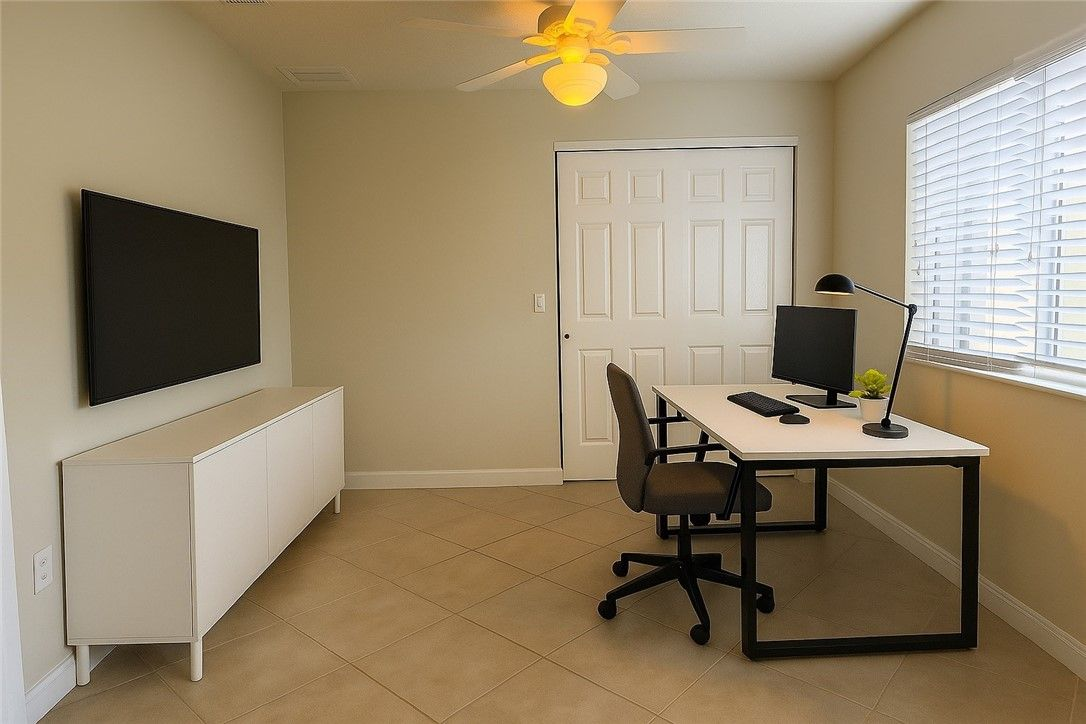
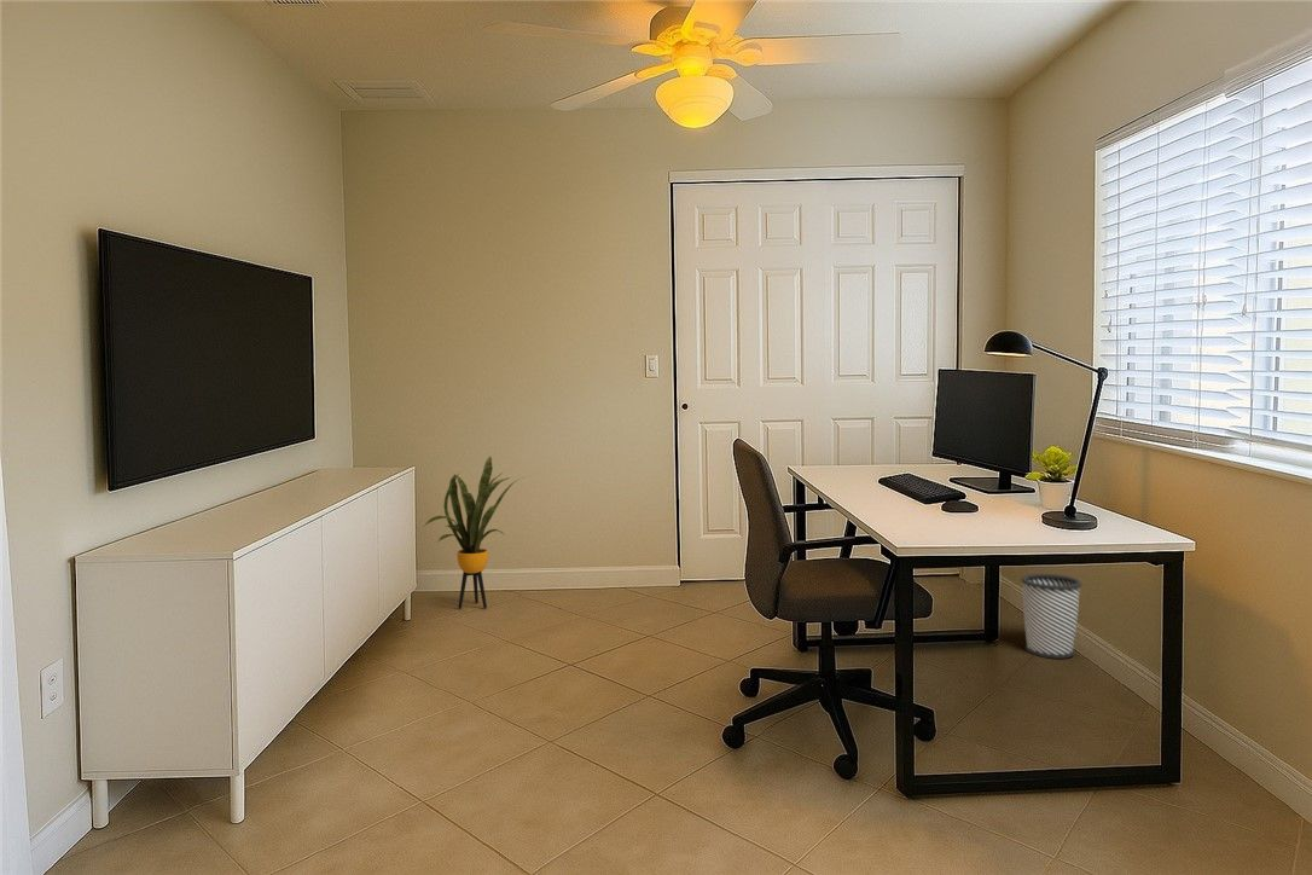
+ house plant (480, 533)
+ wastebasket (1050, 615)
